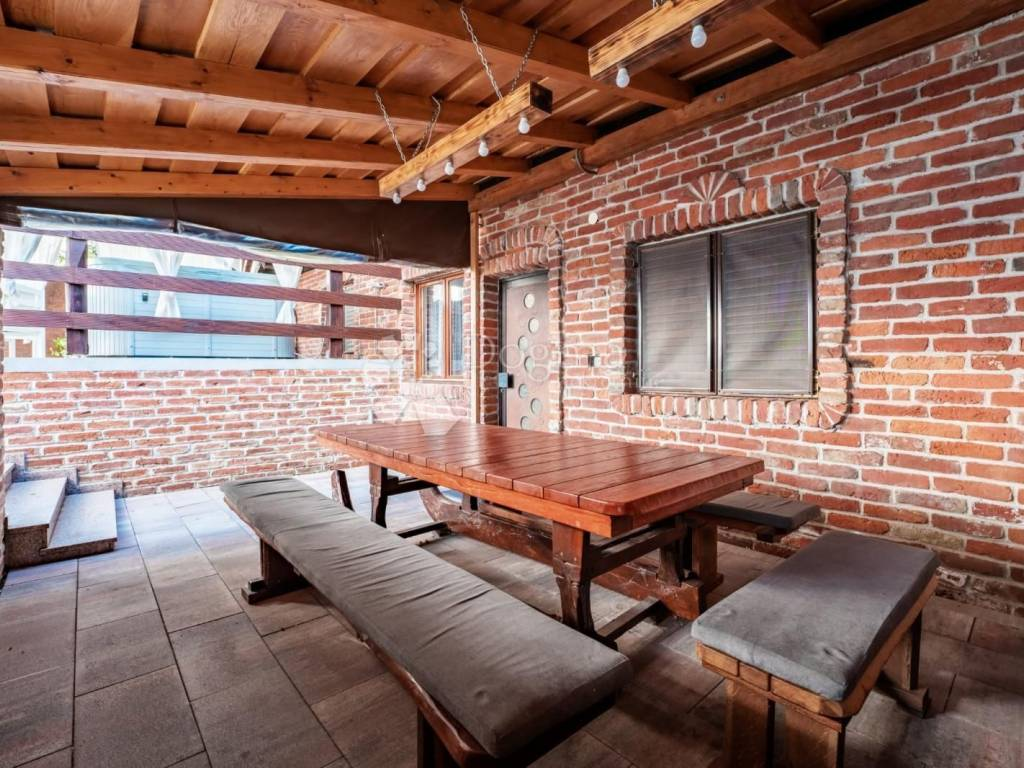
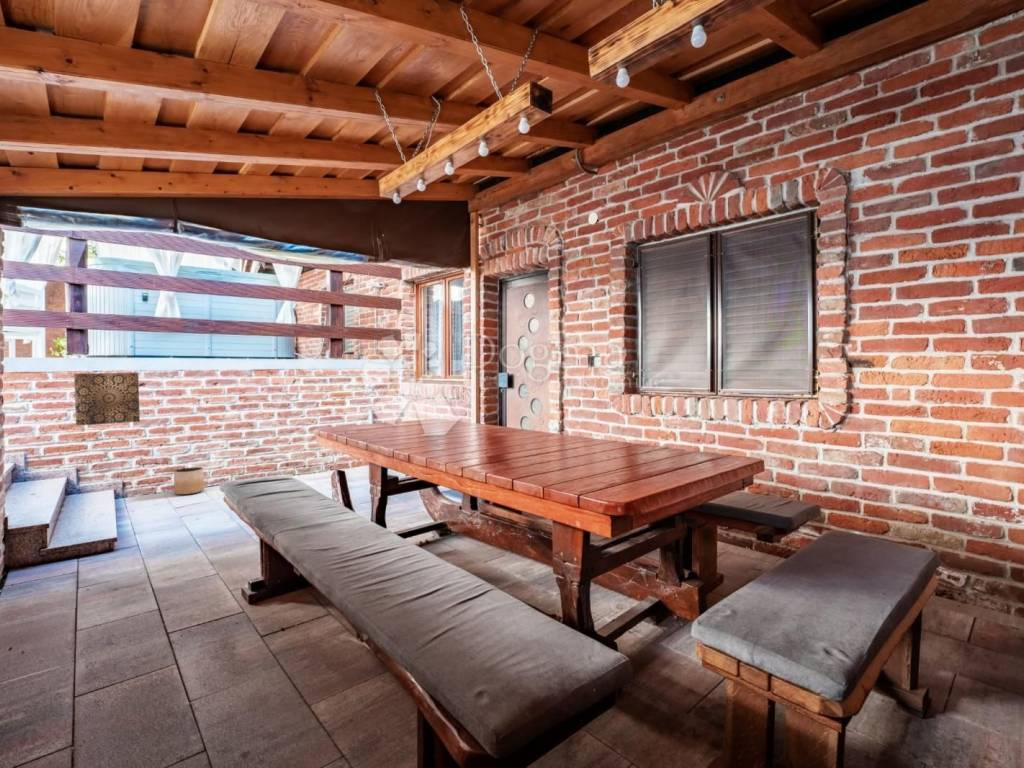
+ wall art (108, 398)
+ planter (189, 480)
